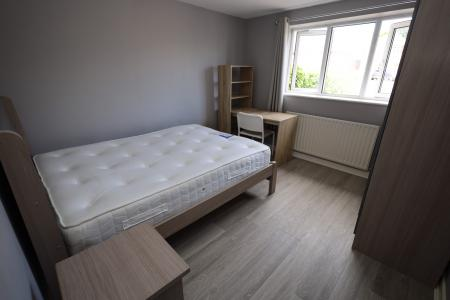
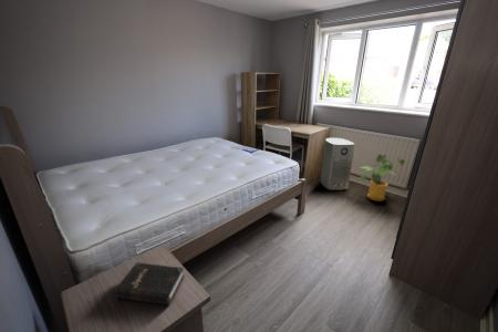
+ house plant (378, 177)
+ hardback book (151, 282)
+ air purifier (335, 163)
